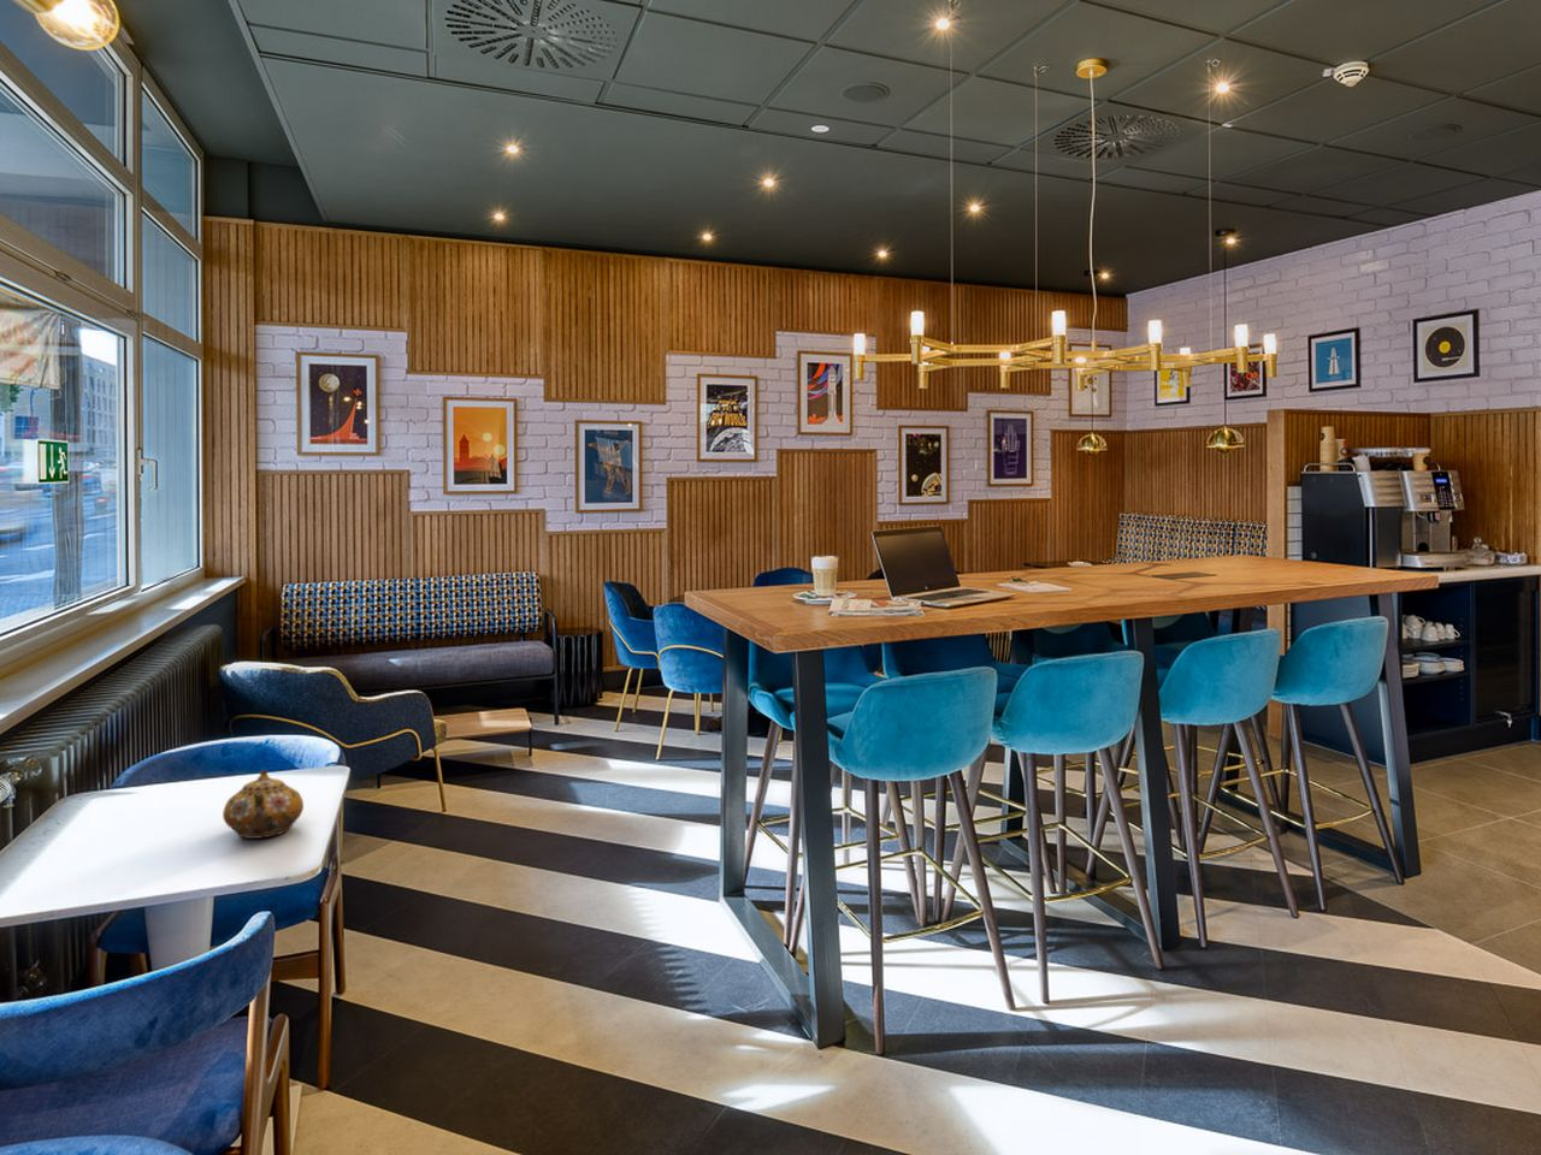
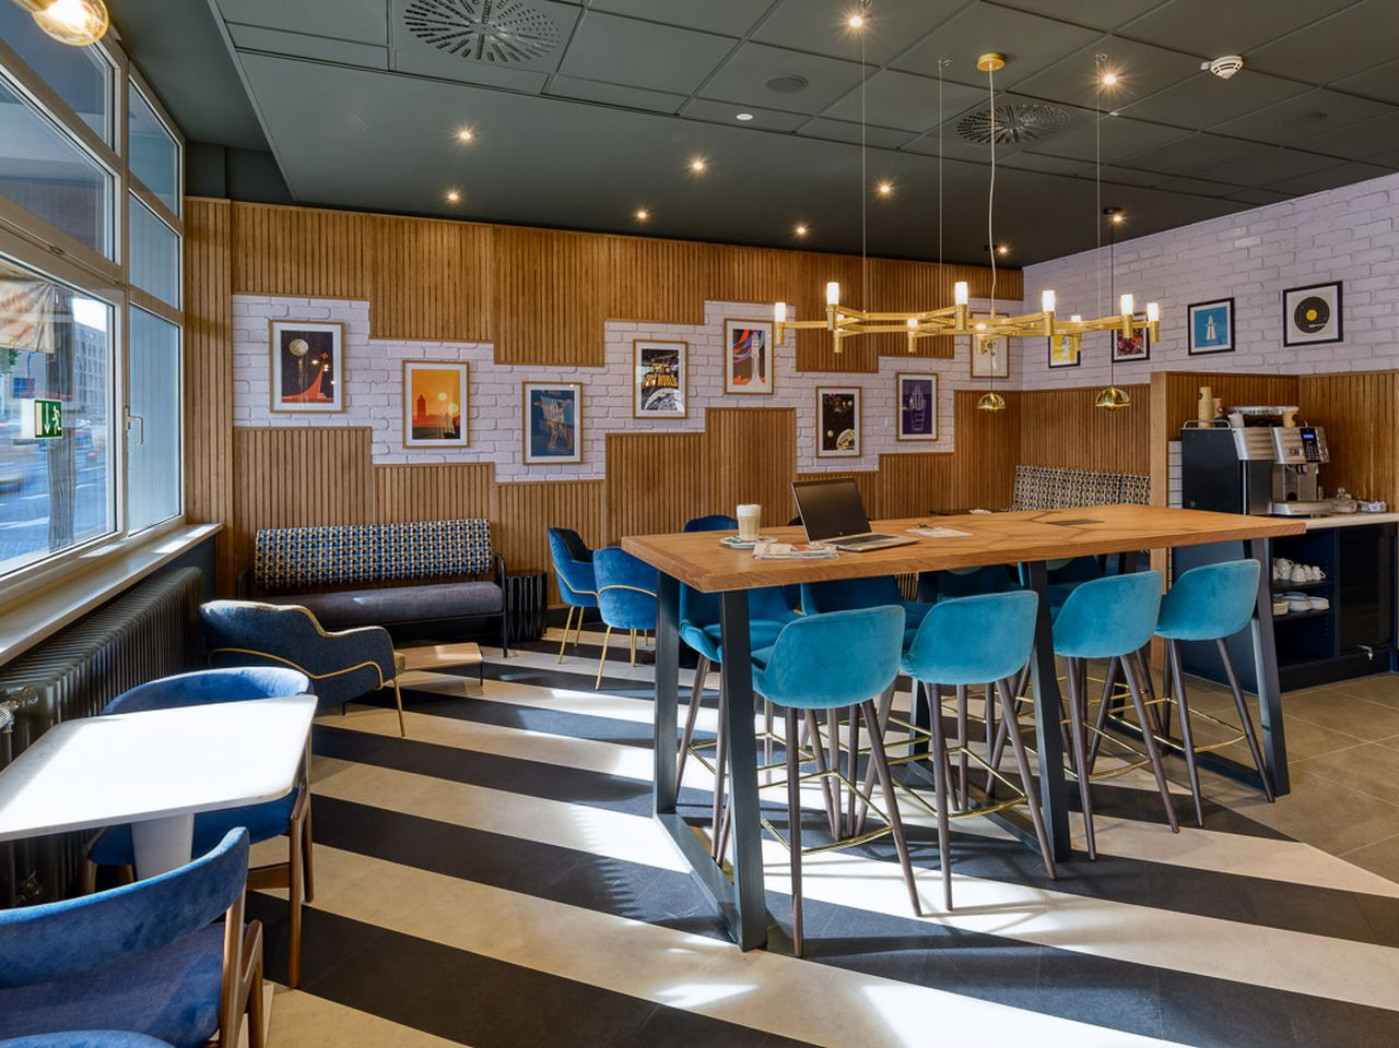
- teapot (263, 801)
